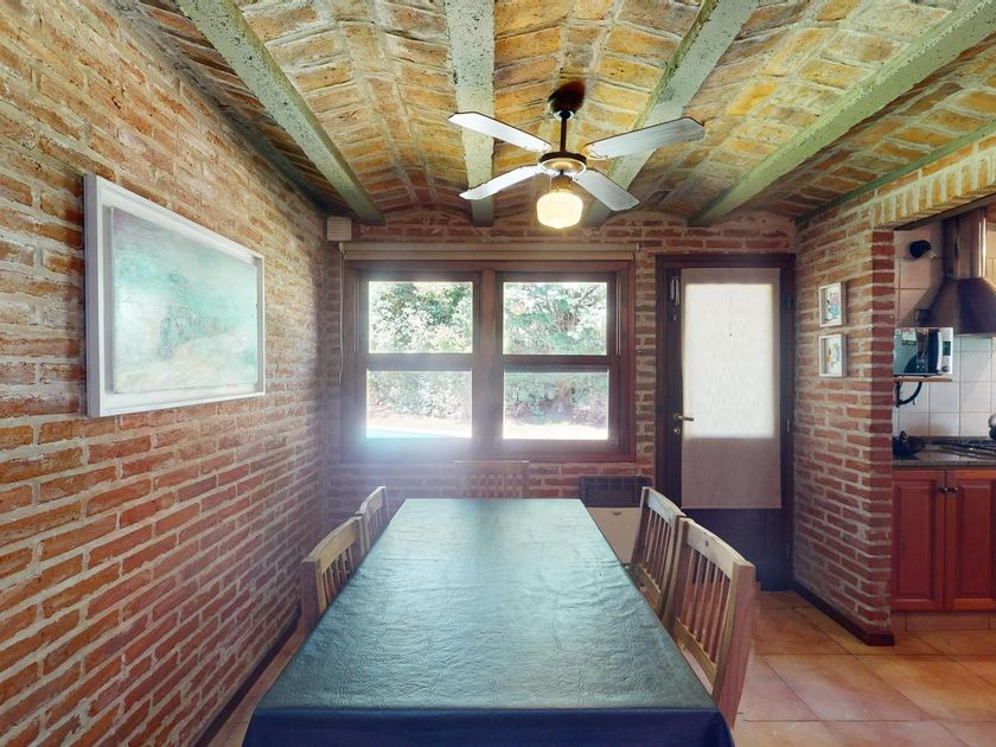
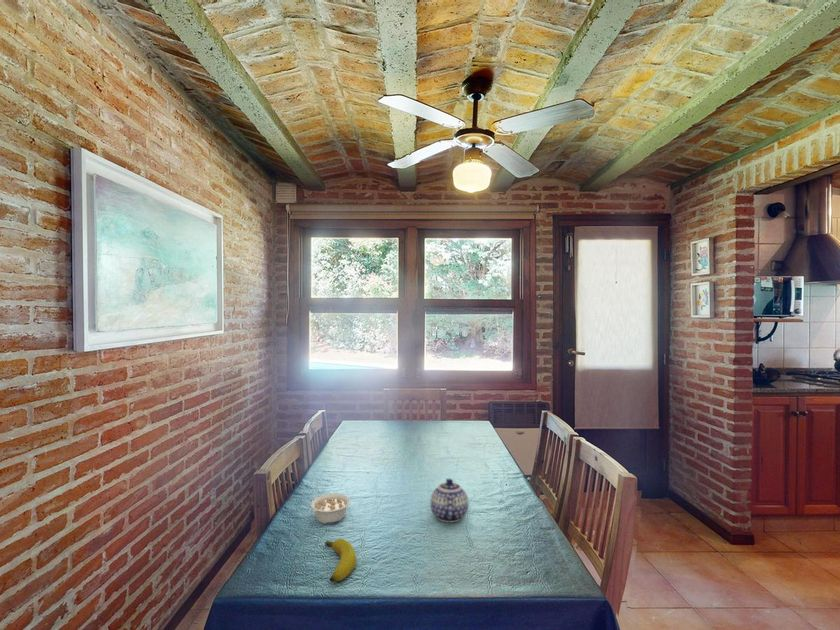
+ legume (330, 508)
+ teapot (449, 498)
+ banana (339, 554)
